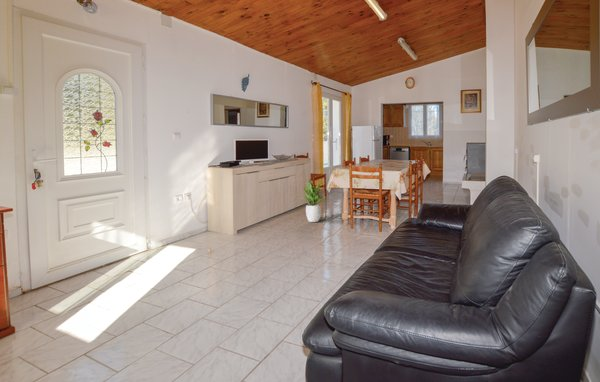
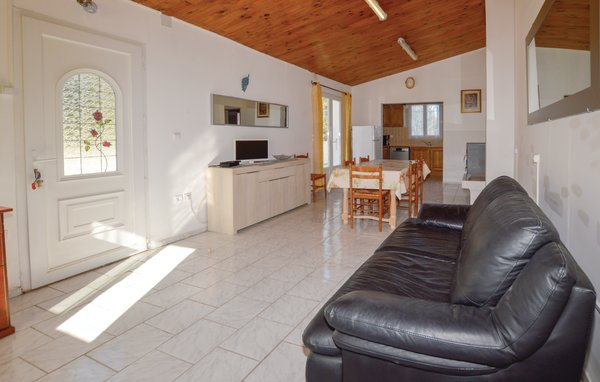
- potted plant (314, 200)
